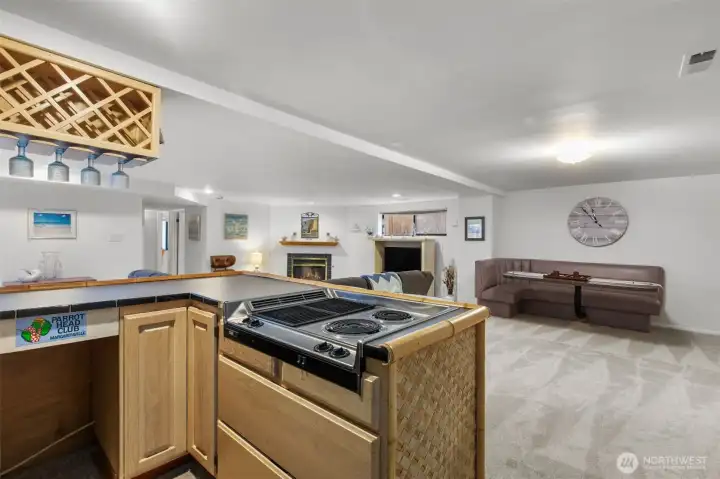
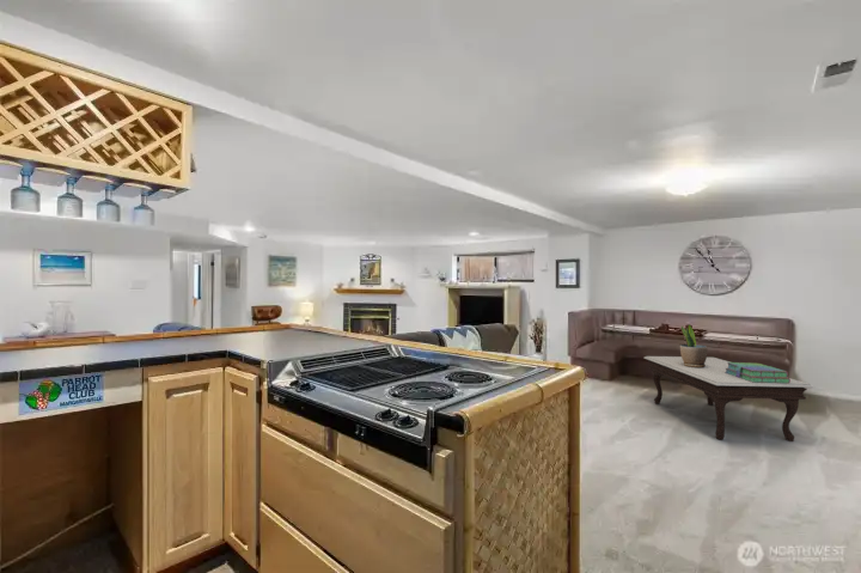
+ coffee table (714, 394)
+ potted plant (692, 345)
+ stack of books (756, 371)
